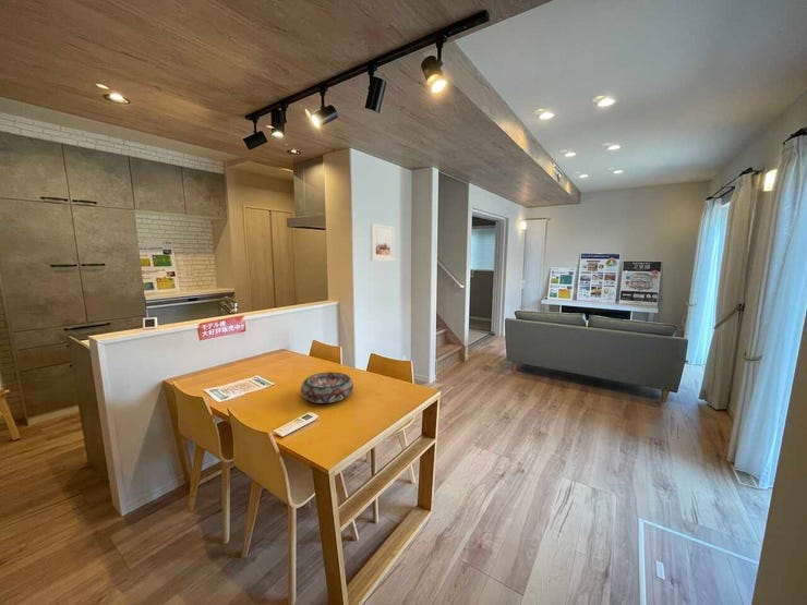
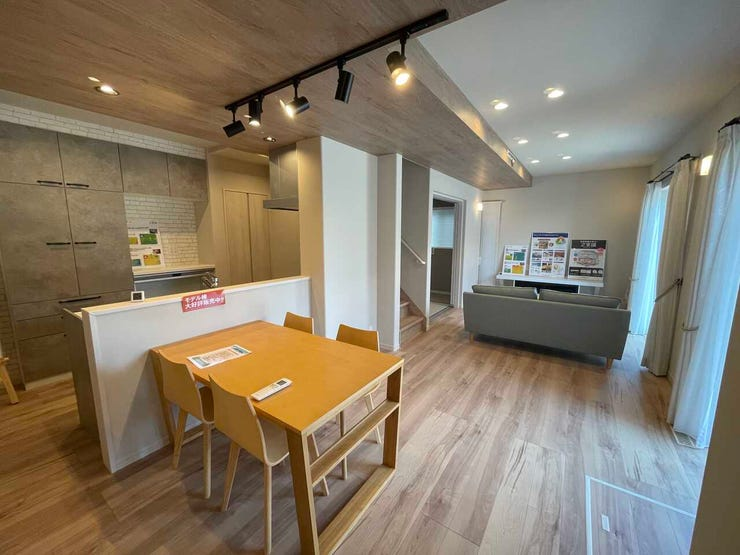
- decorative bowl (327, 387)
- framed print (383, 243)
